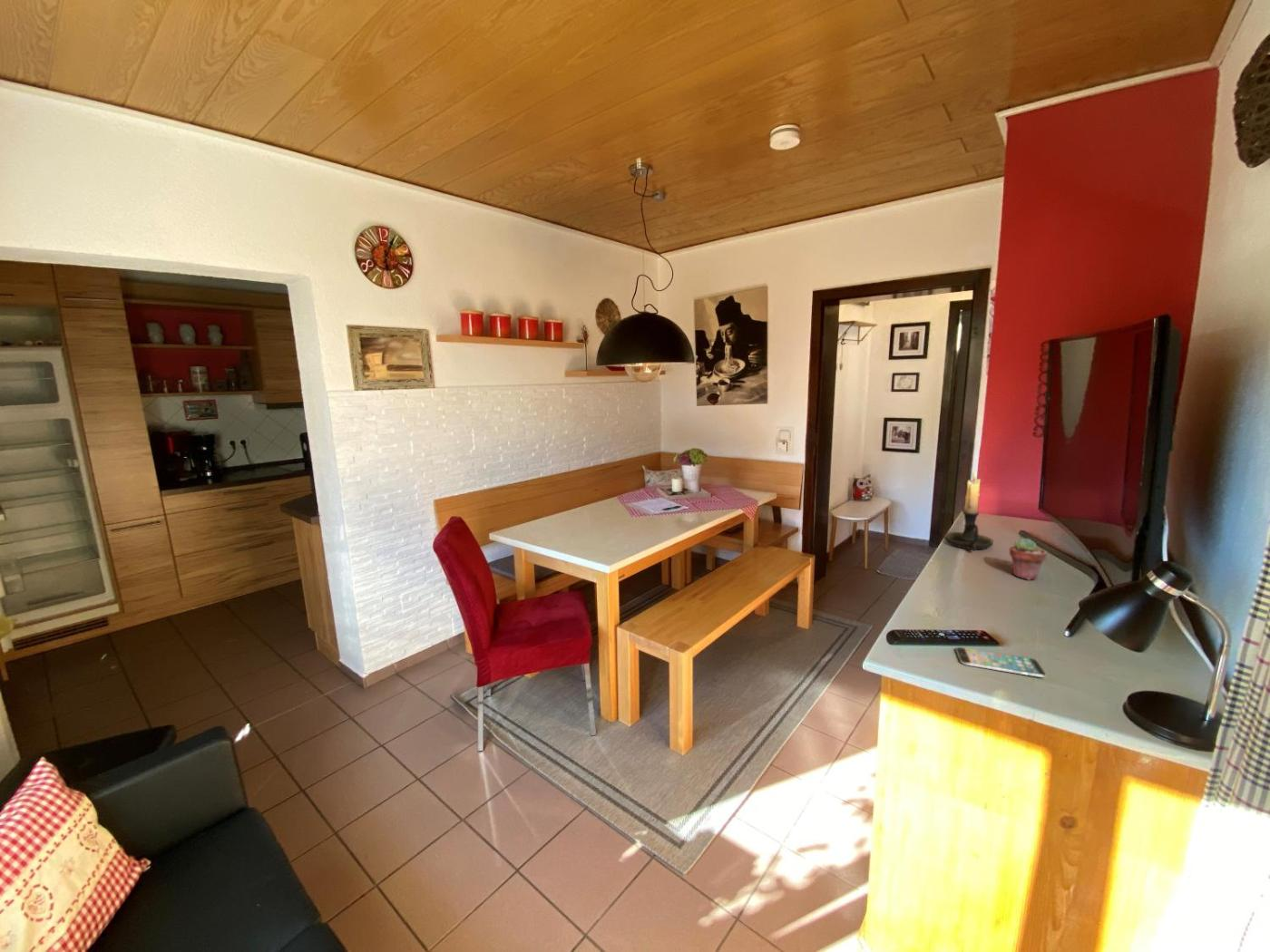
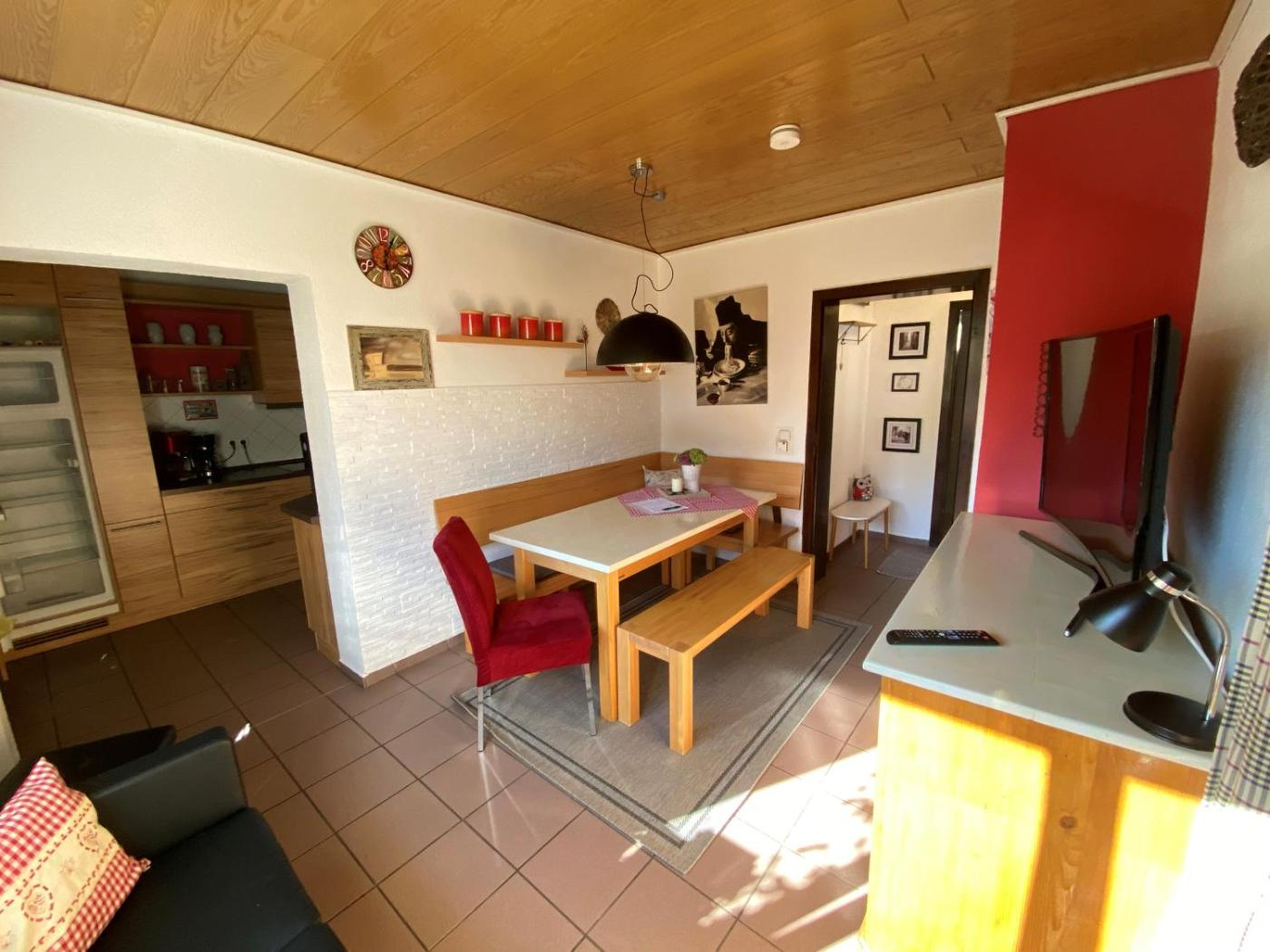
- potted succulent (1026, 557)
- smartphone (998, 661)
- candle holder (972, 508)
